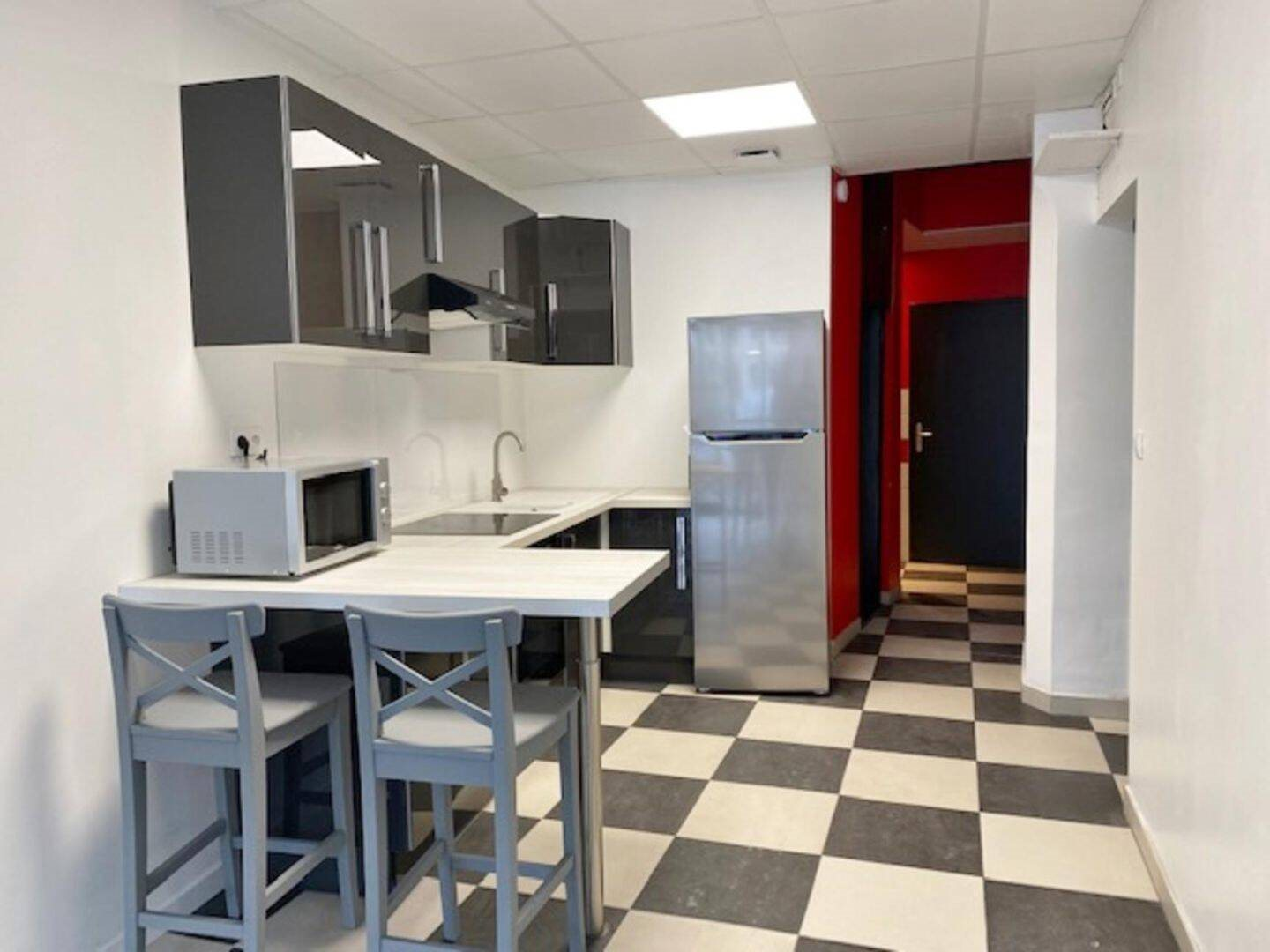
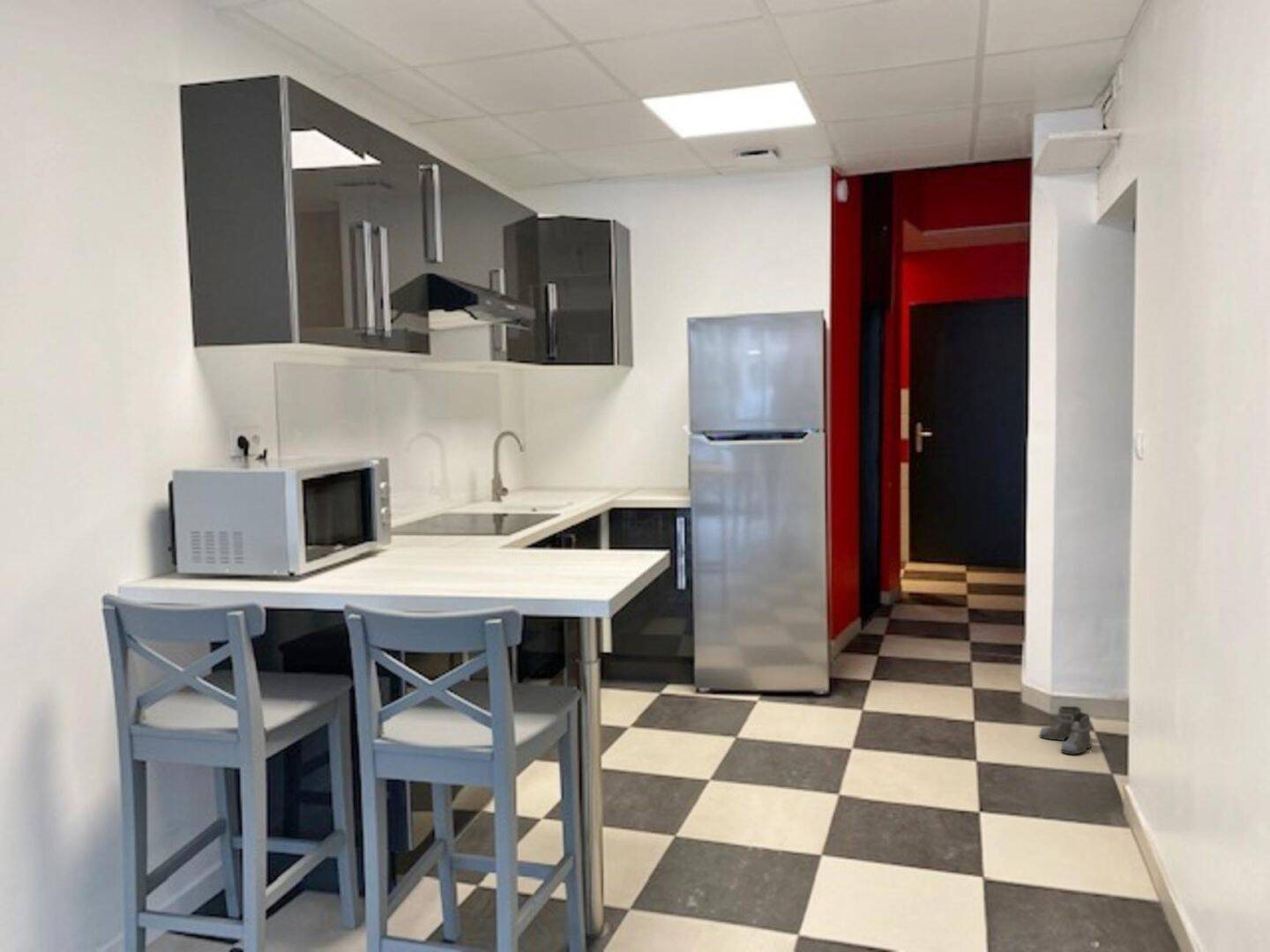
+ boots (1067, 726)
